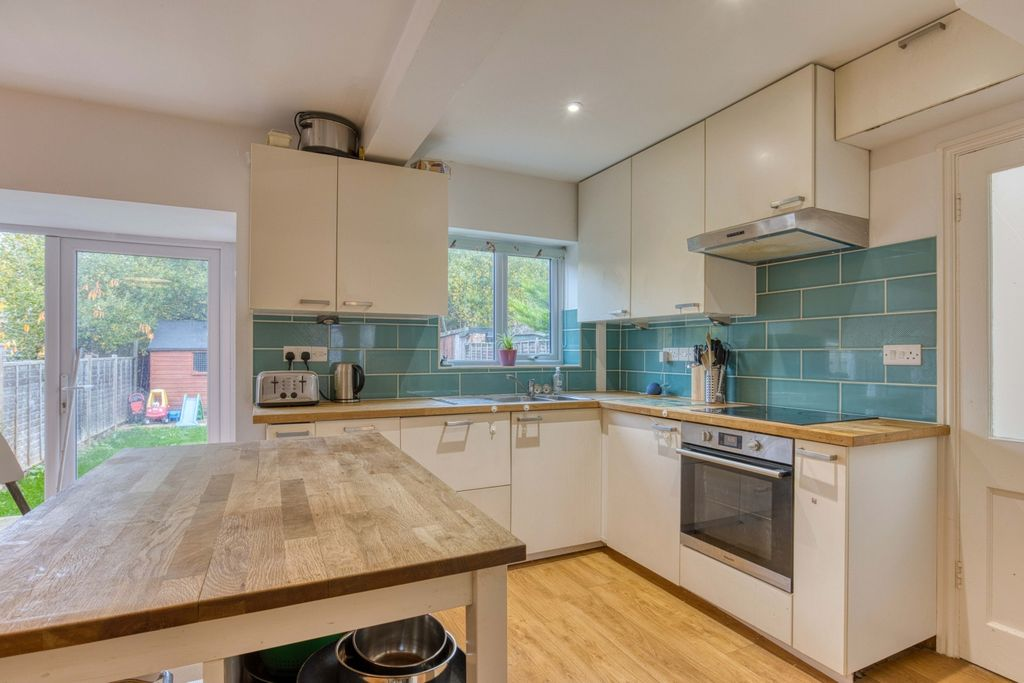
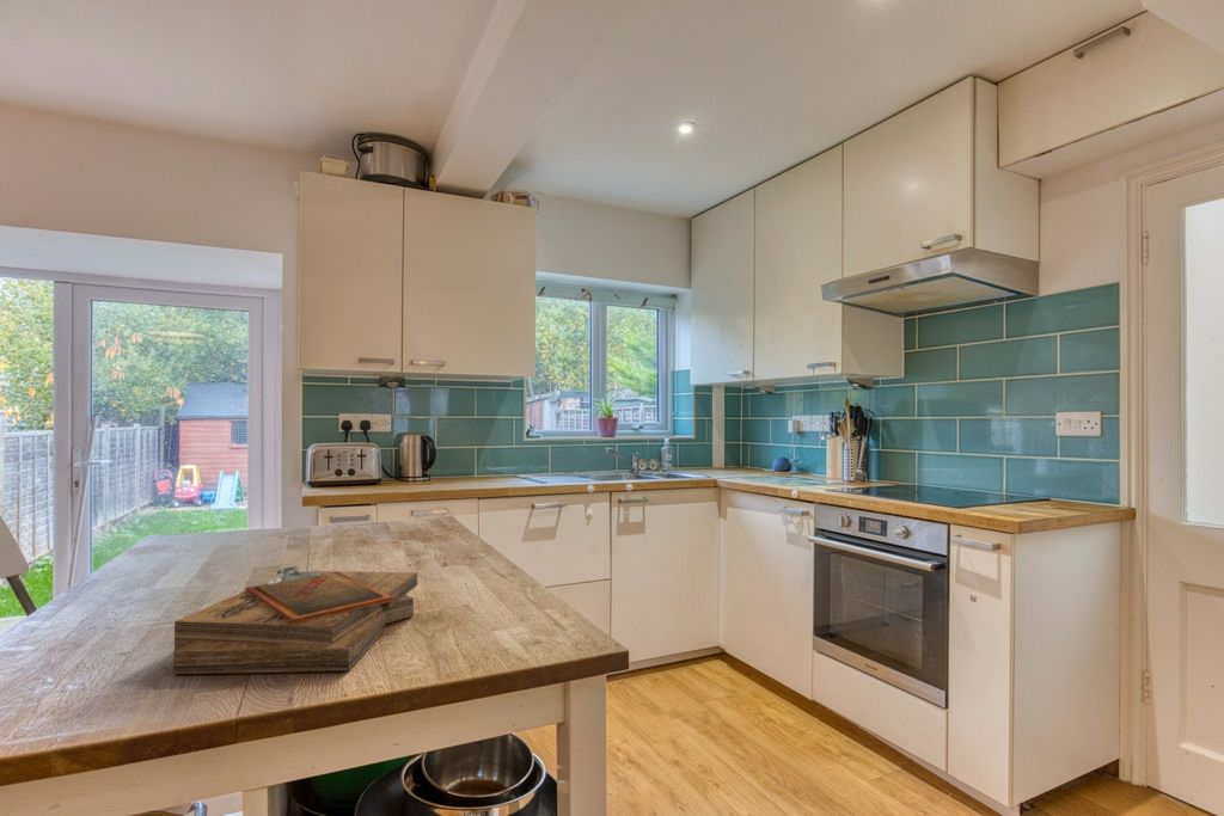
+ clipboard (316, 609)
